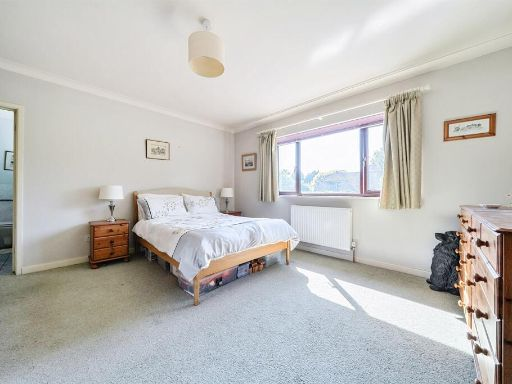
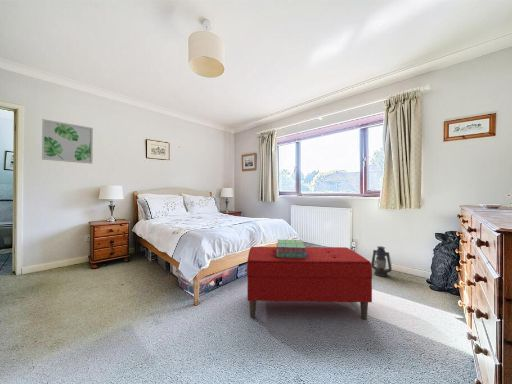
+ bench (303, 279)
+ stack of books (290, 247)
+ lantern (381, 260)
+ wall art (68, 142)
